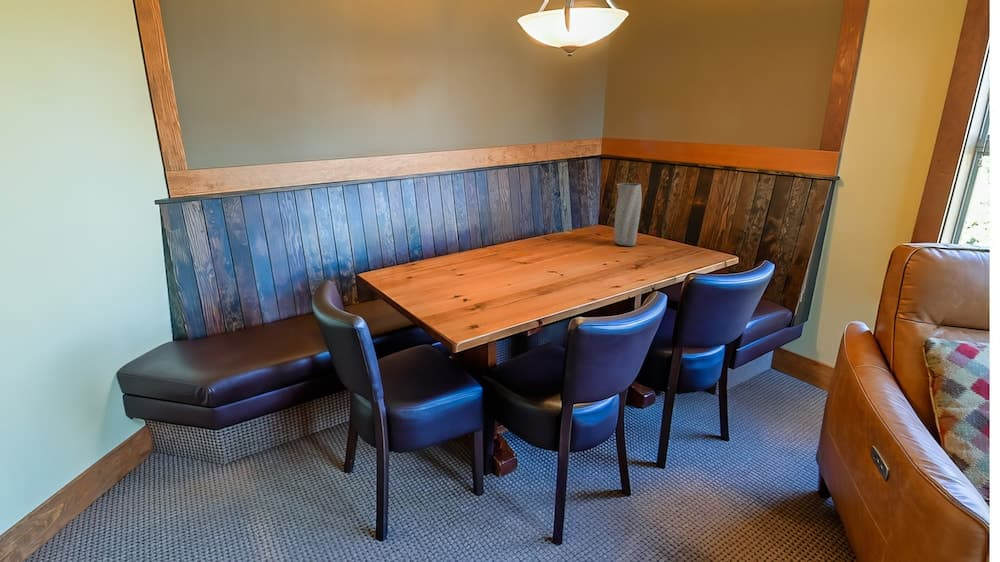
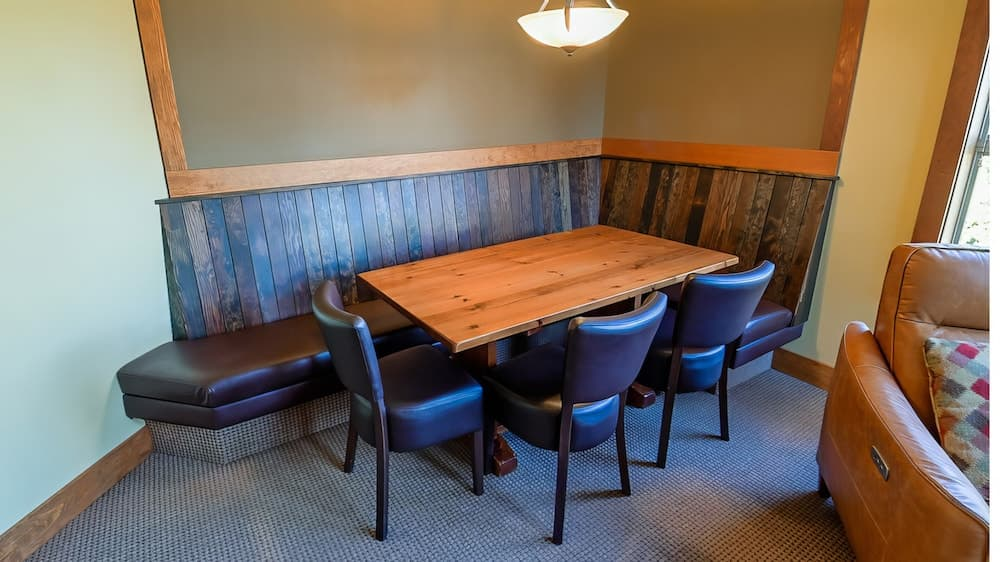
- vase (627, 214)
